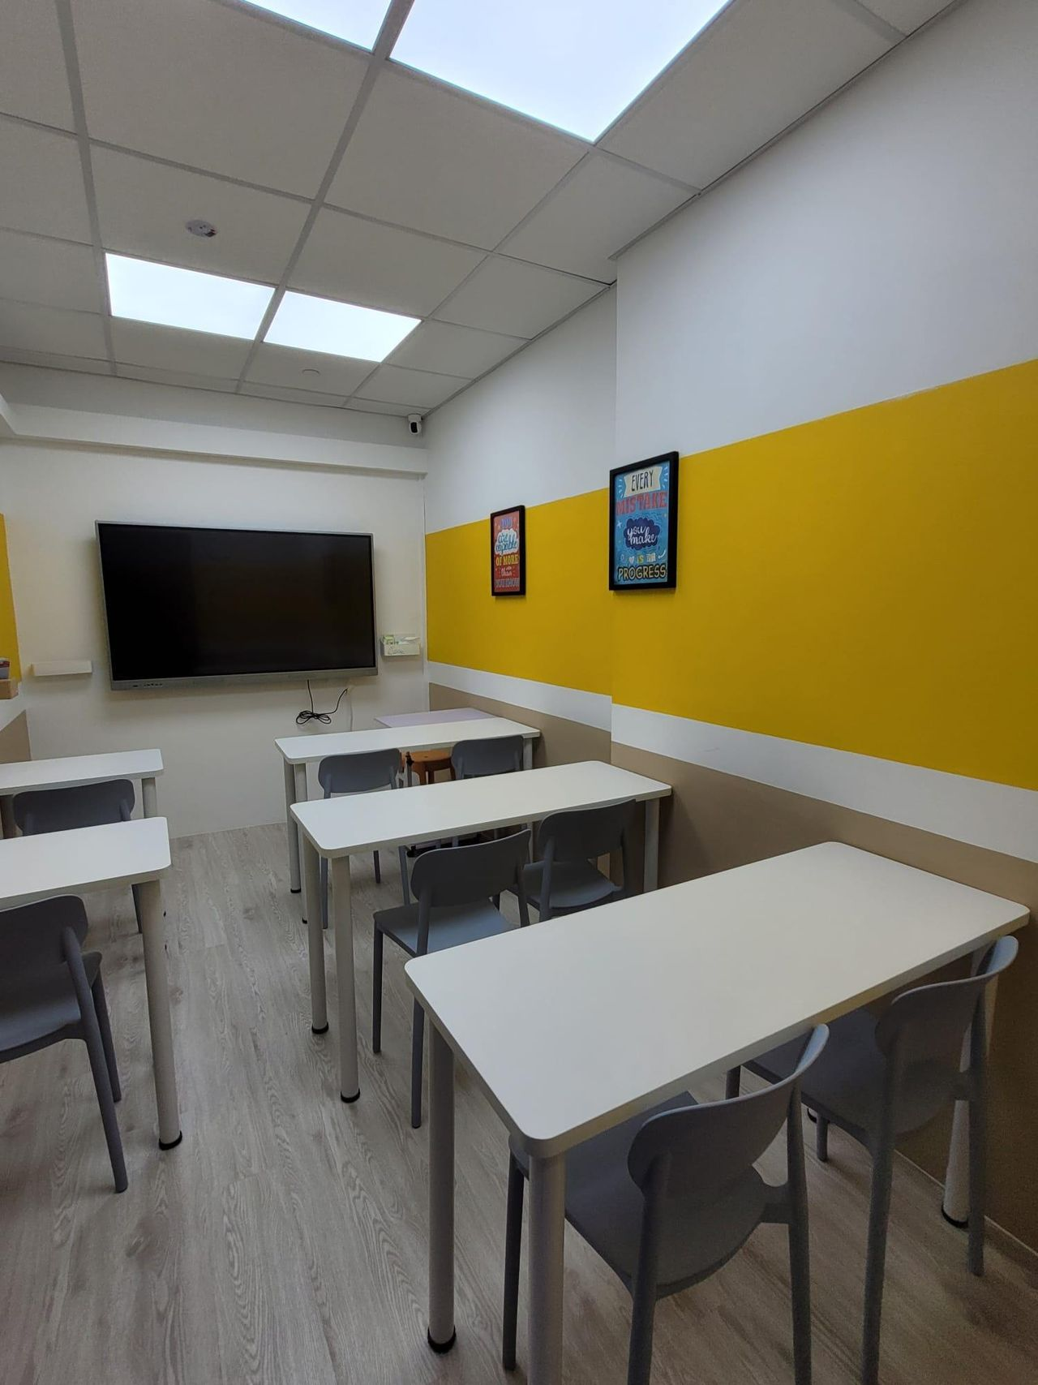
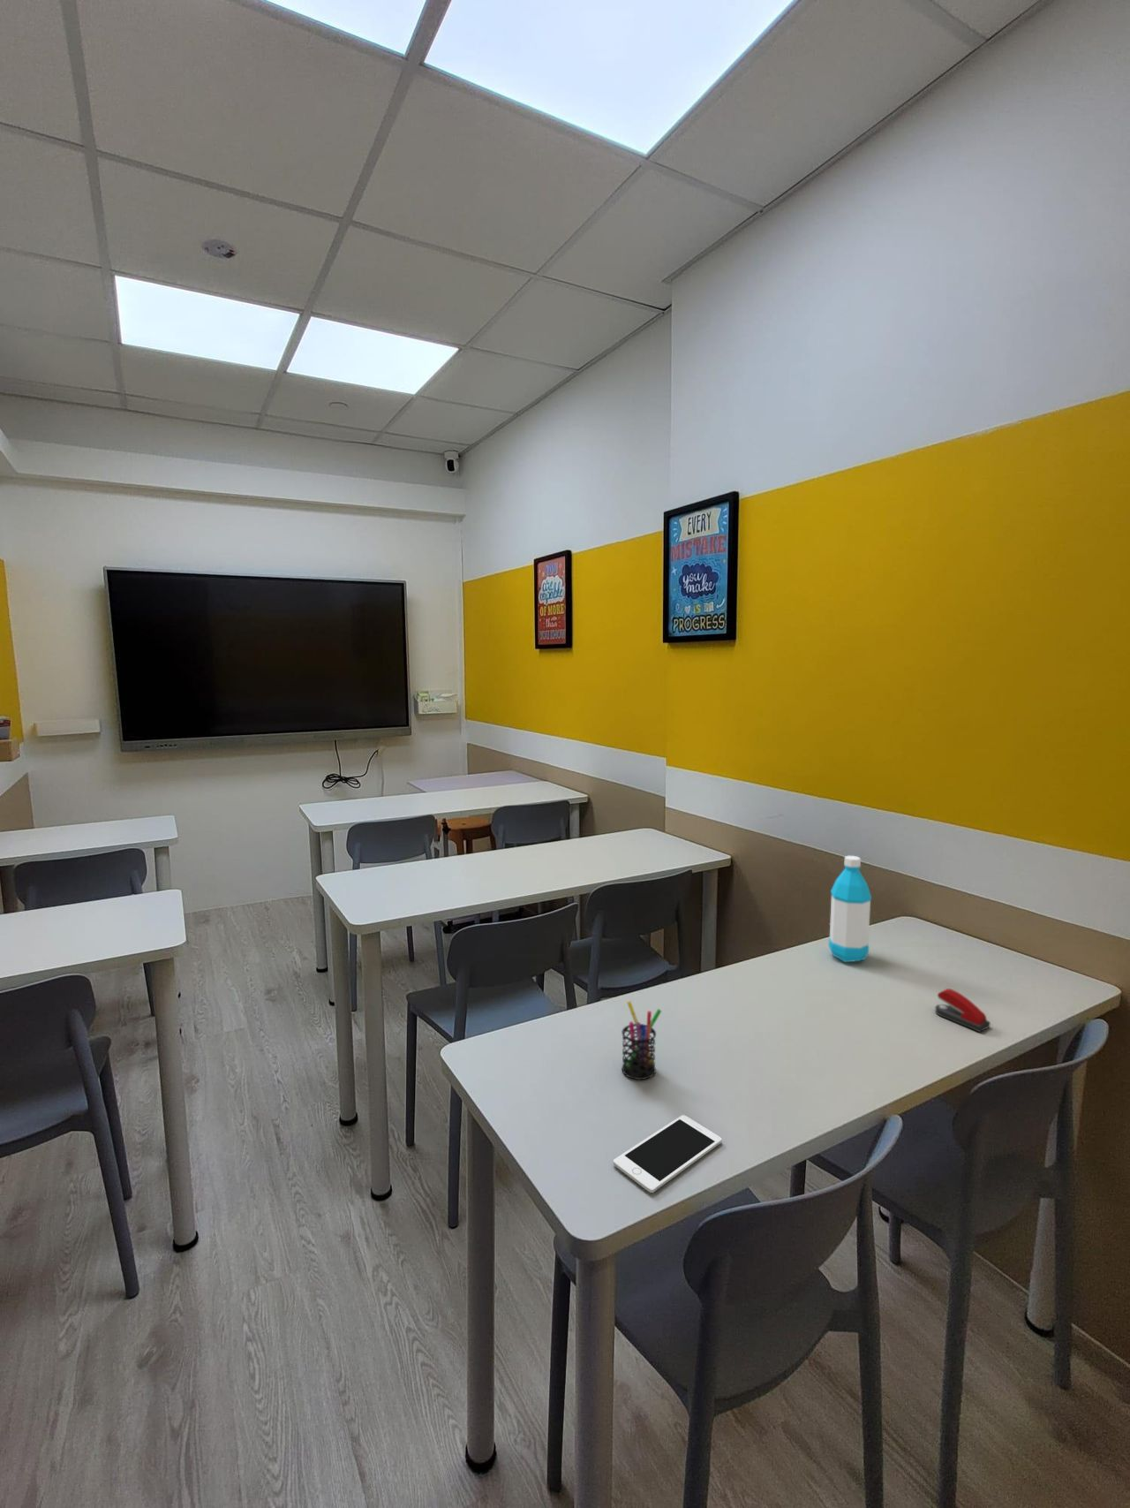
+ cell phone (668, 1151)
+ stapler (960, 1007)
+ water bottle (850, 907)
+ pen holder (642, 1037)
